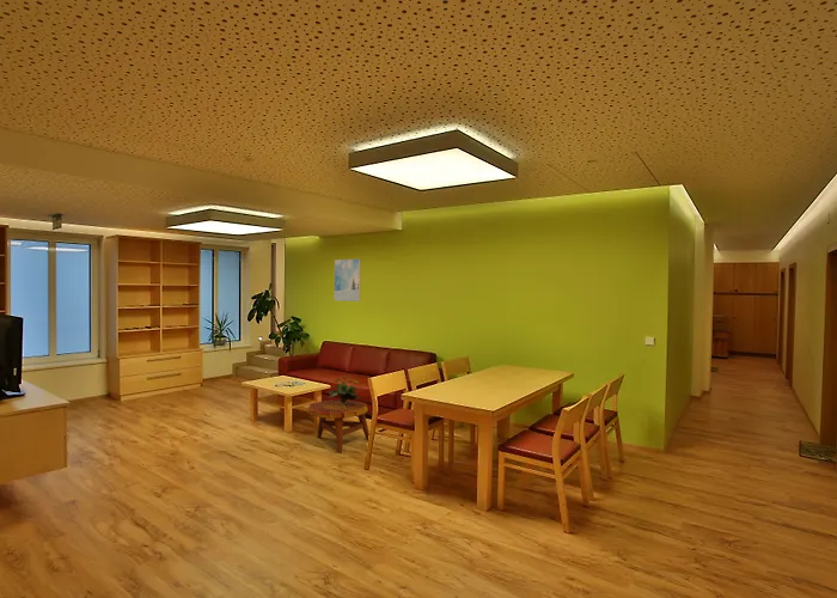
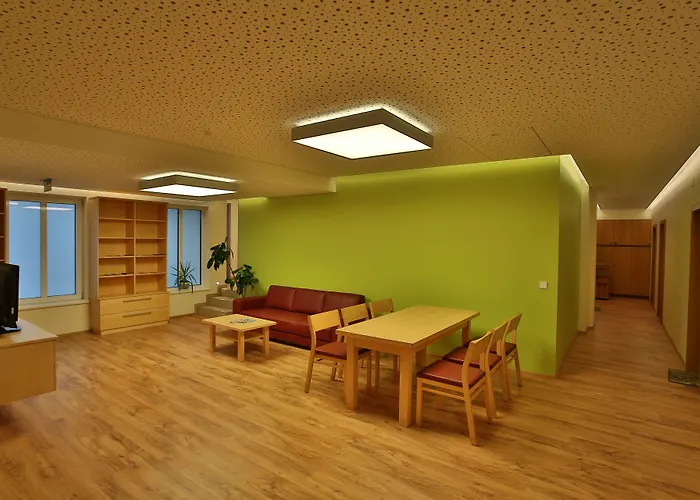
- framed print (347, 280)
- side table (337, 423)
- flowering plant (344, 391)
